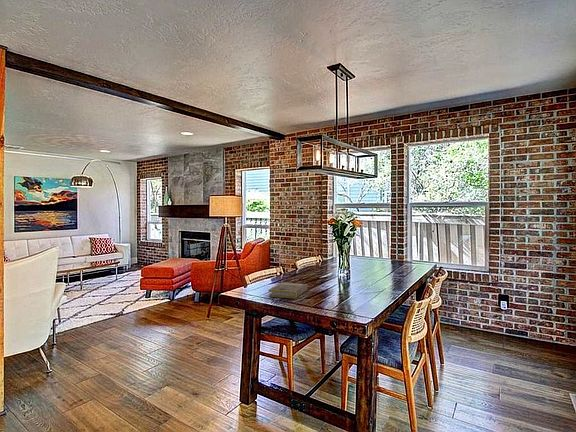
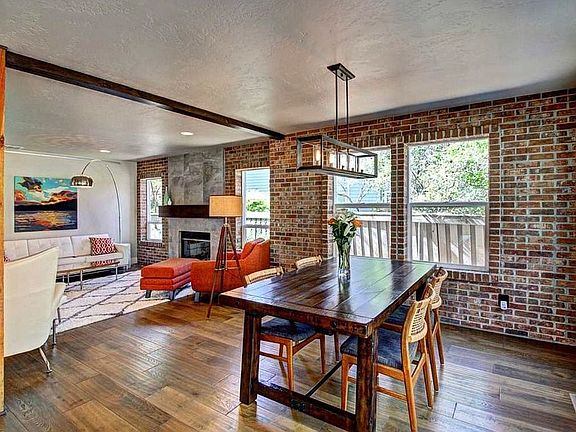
- book (288, 290)
